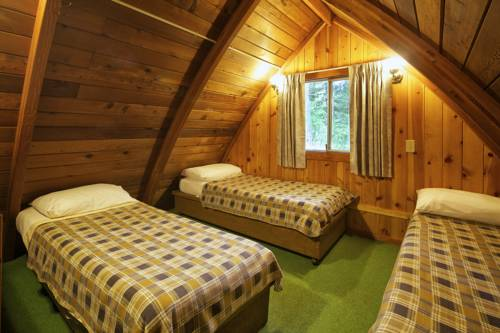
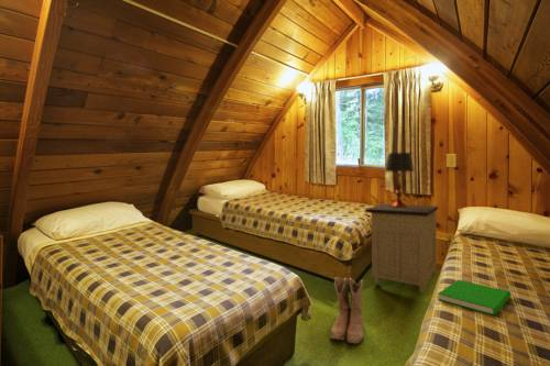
+ nightstand (403, 243)
+ book (474, 295)
+ boots (348, 306)
+ table lamp (398, 179)
